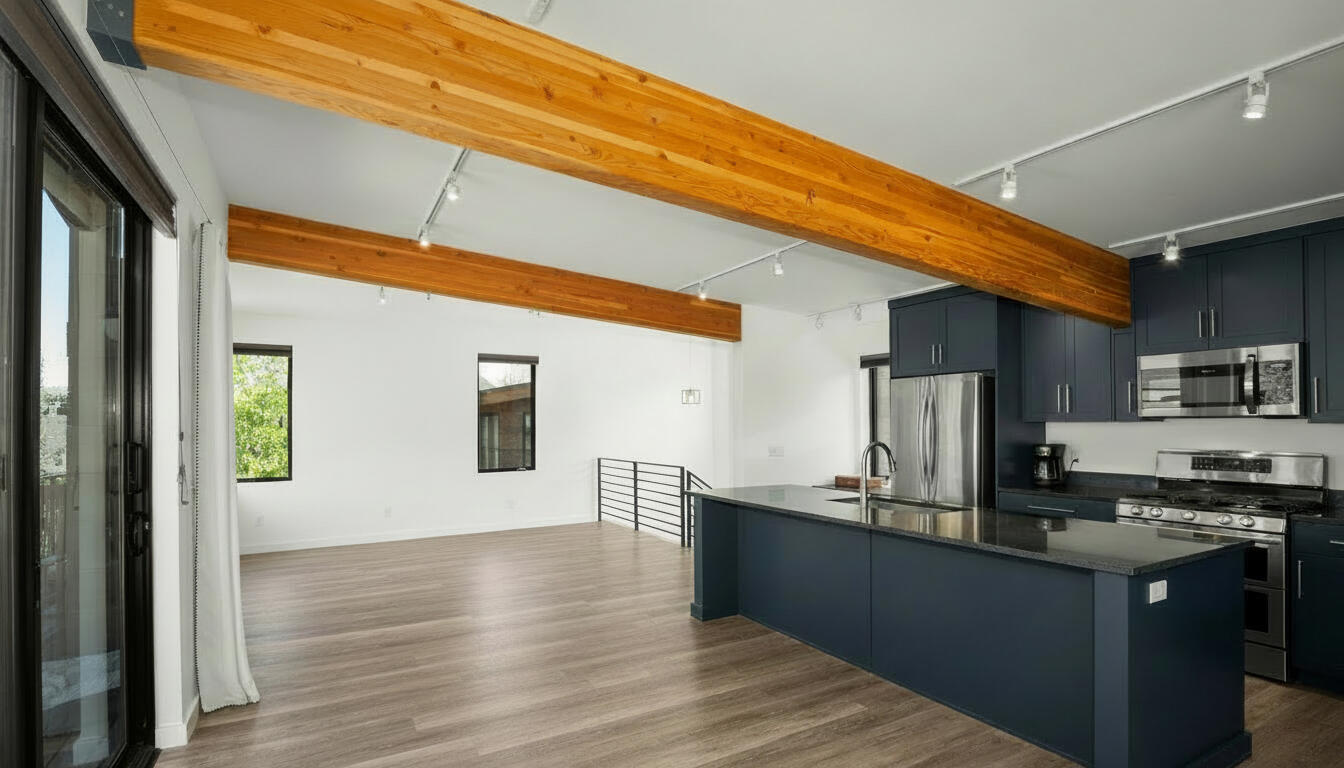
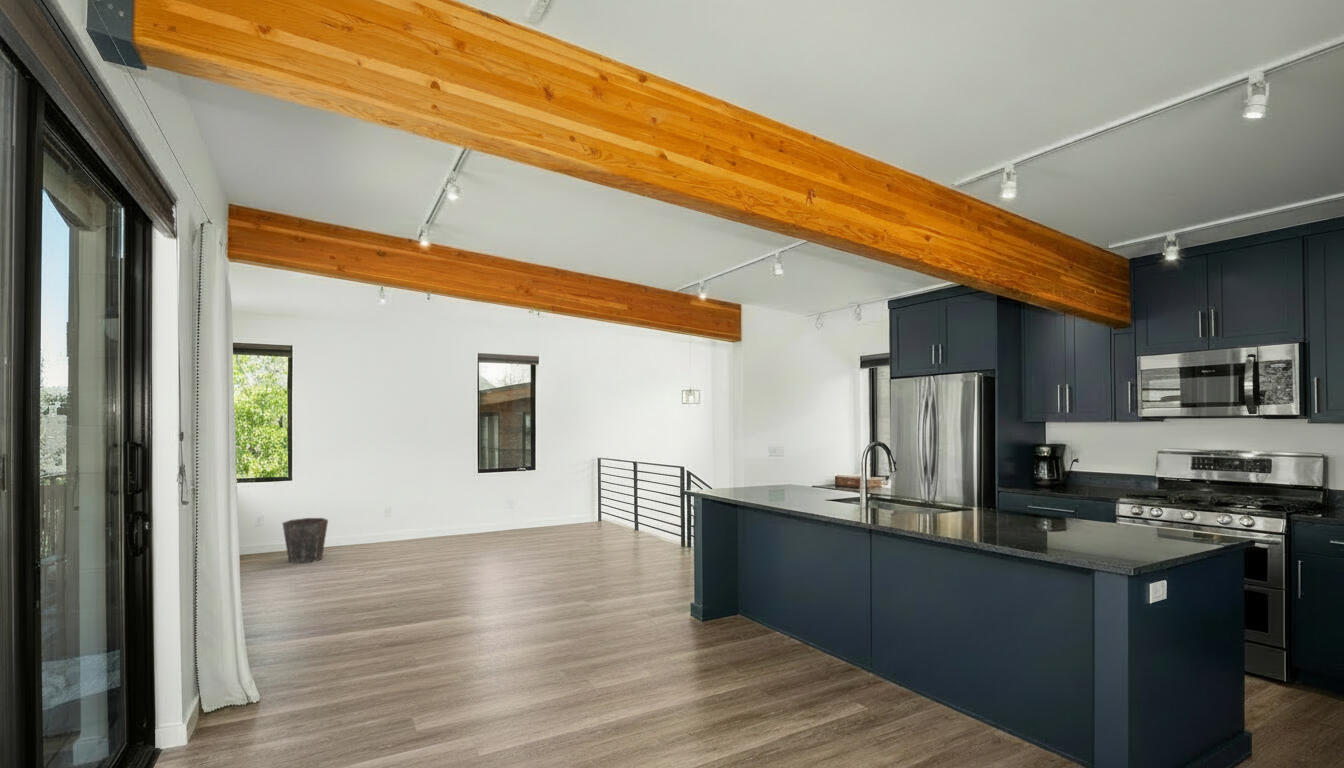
+ waste bin (305, 540)
